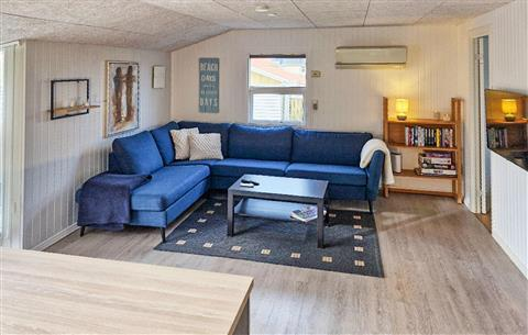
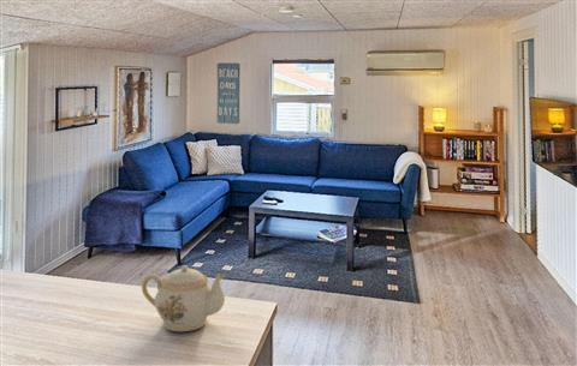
+ teapot (183, 294)
